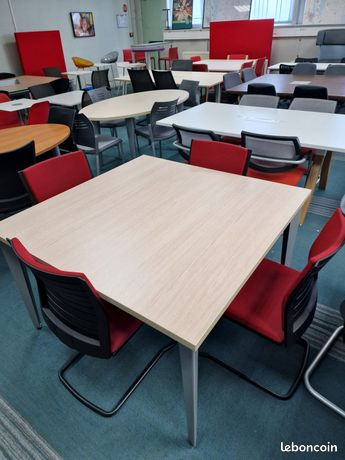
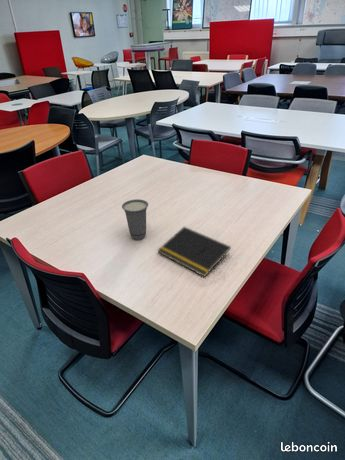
+ cup (136, 221)
+ notepad (193, 249)
